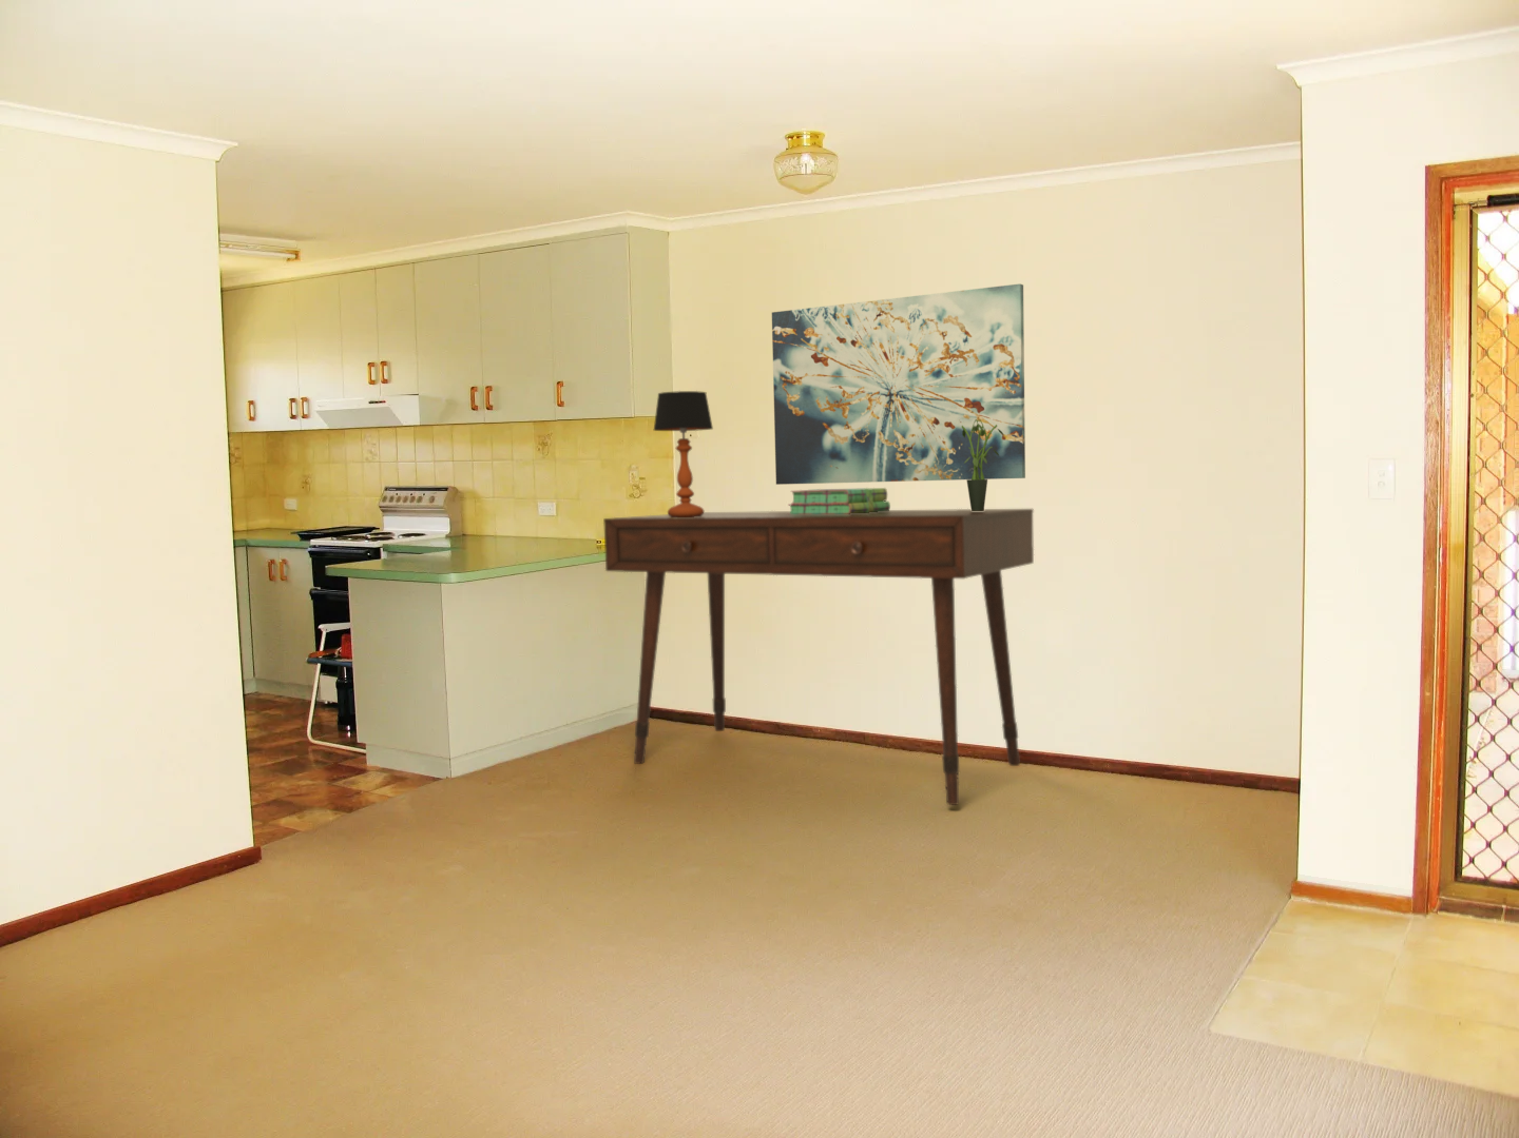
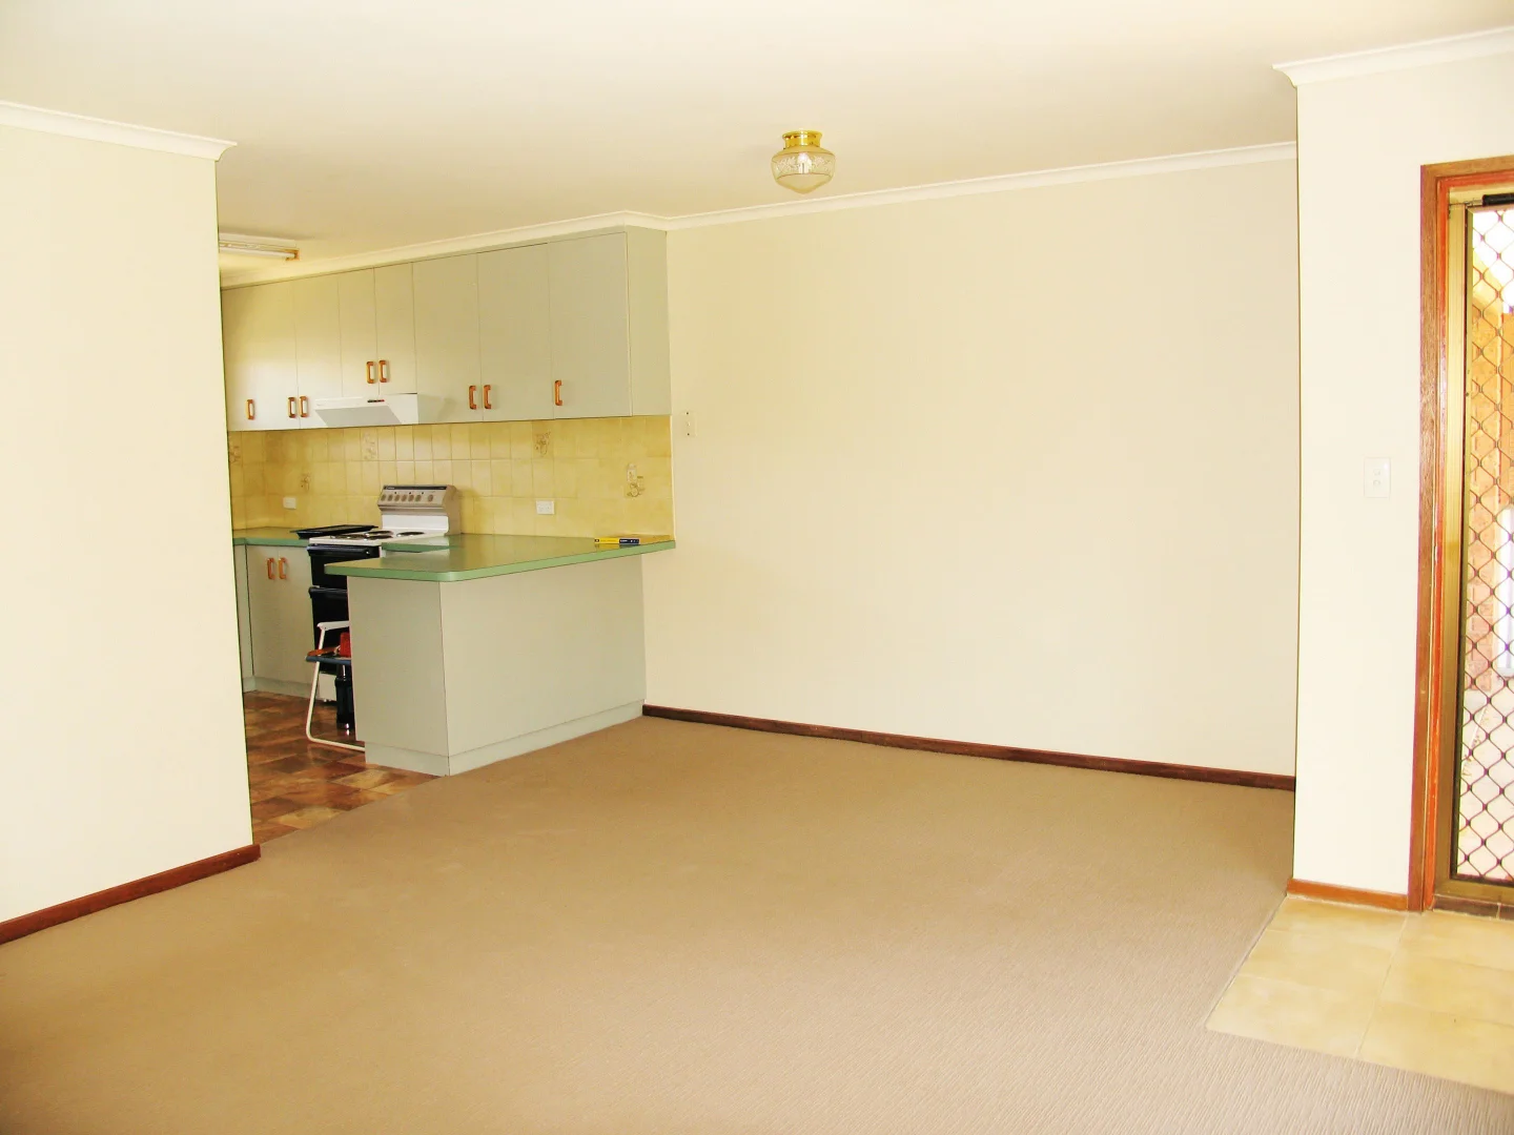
- potted plant (981, 465)
- wall art (891, 391)
- table lamp (684, 454)
- stack of books (840, 501)
- desk (822, 575)
